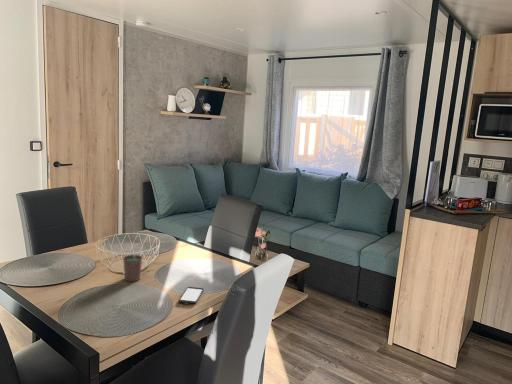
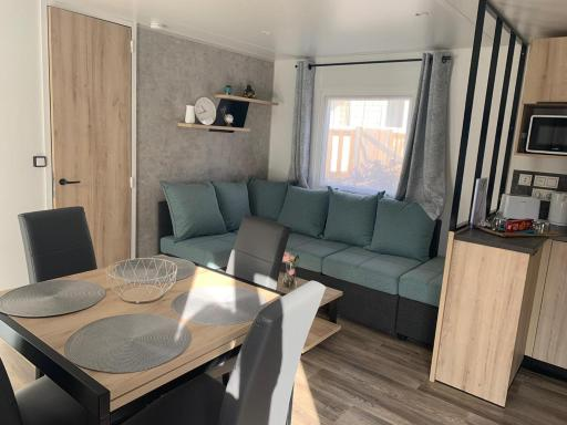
- cup (132, 268)
- smartphone (191, 295)
